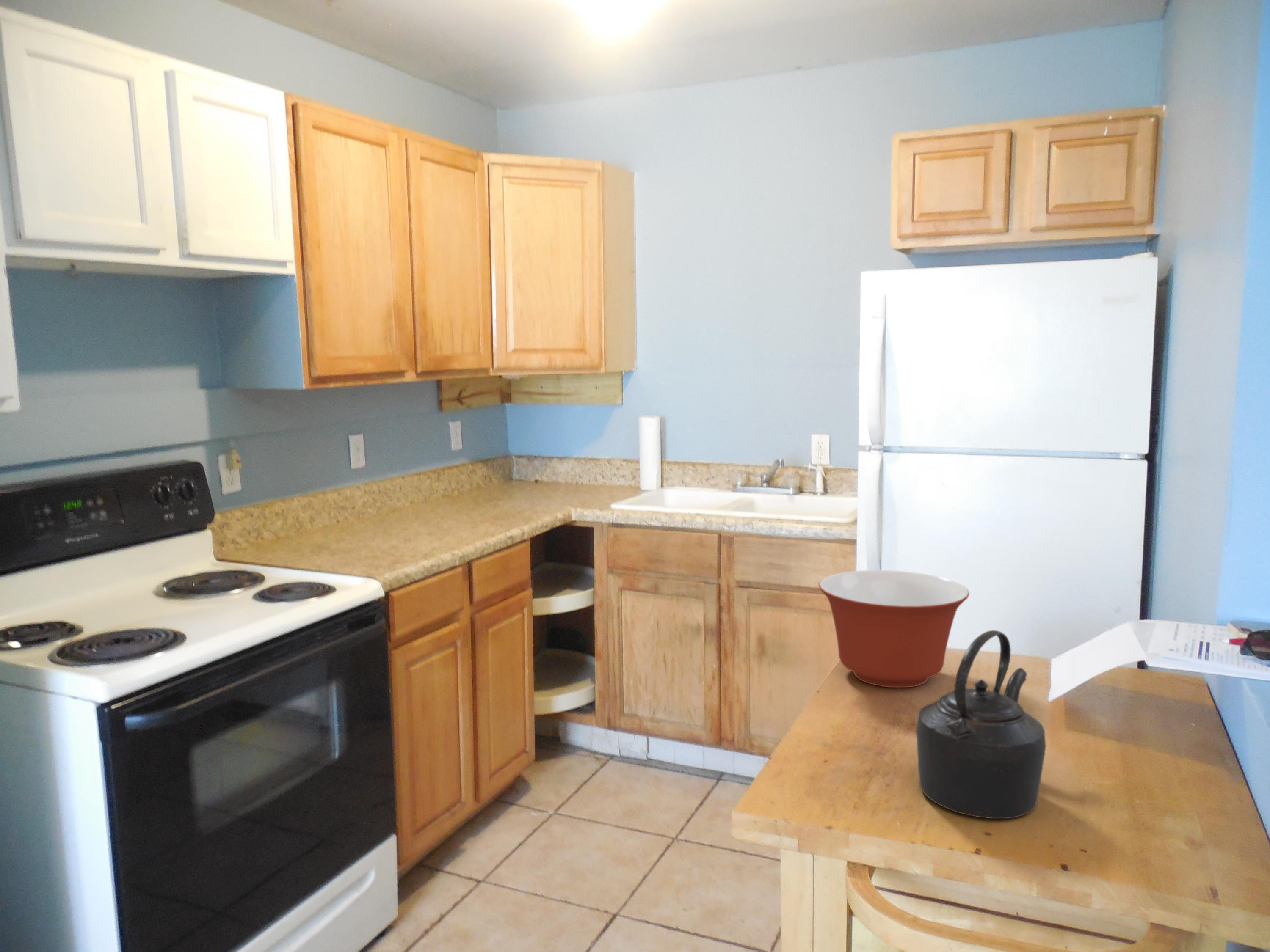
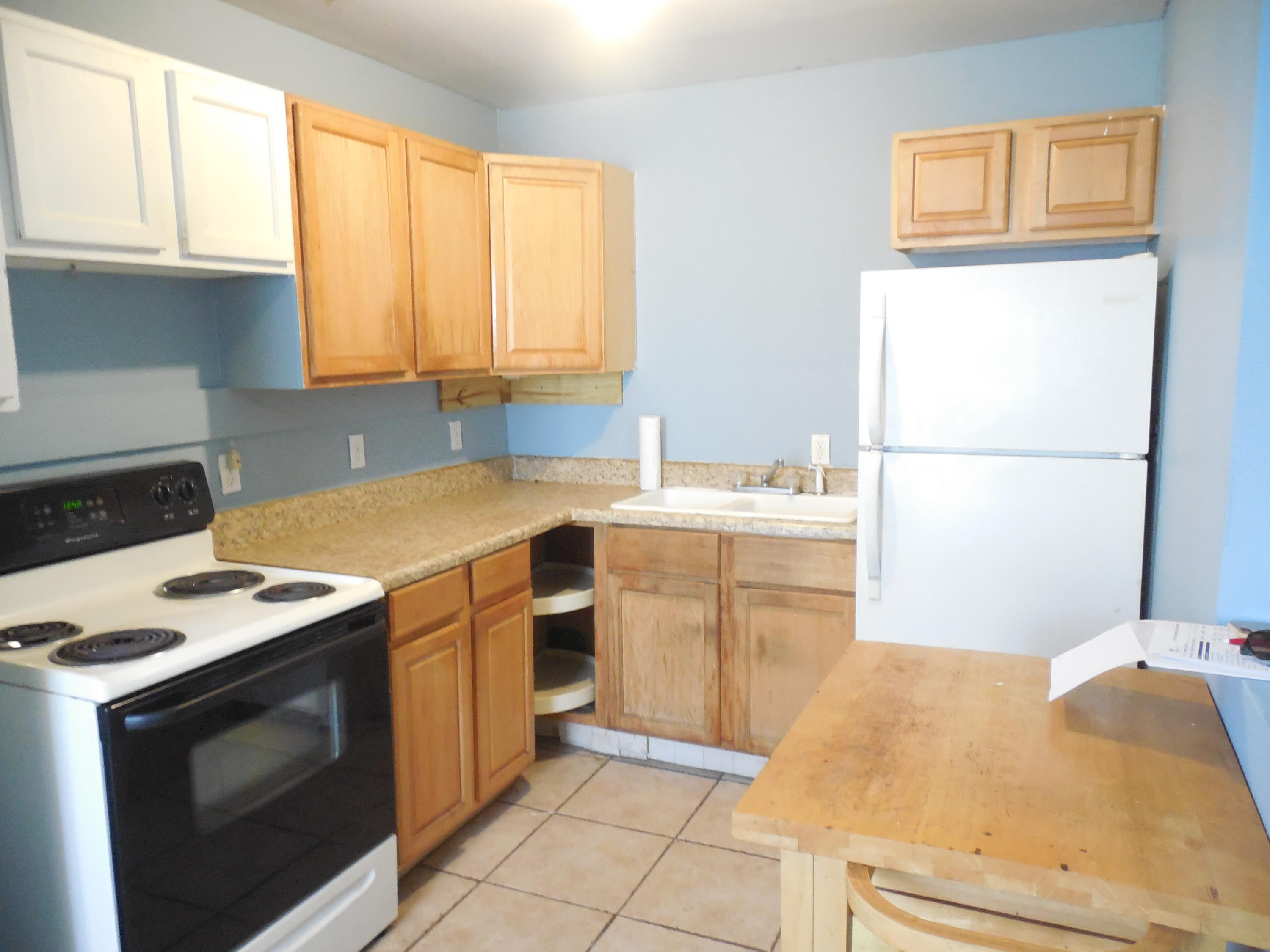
- mixing bowl (891, 631)
- kettle (991, 705)
